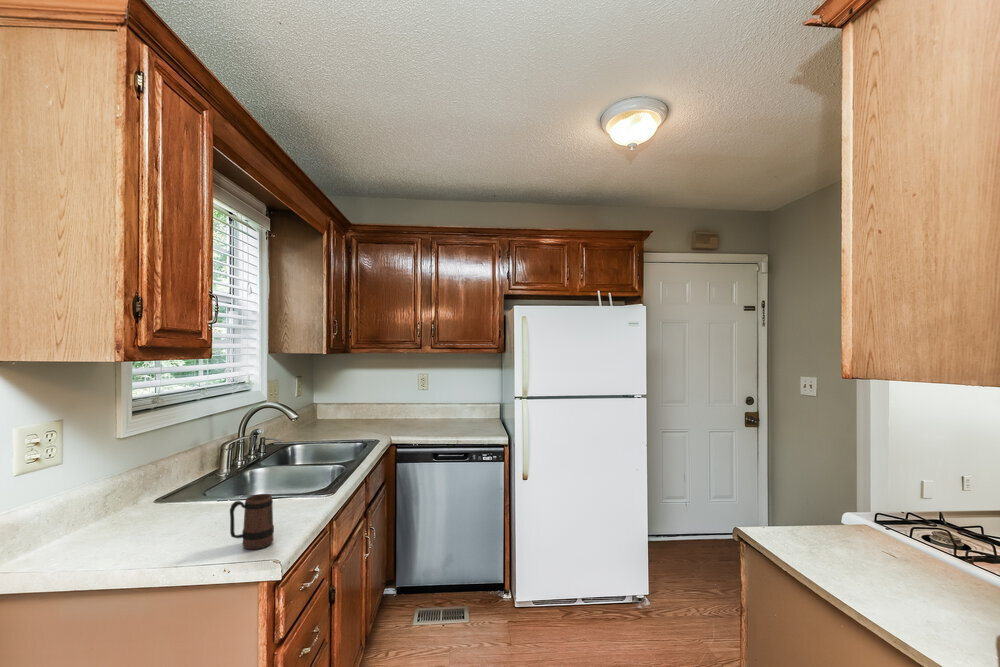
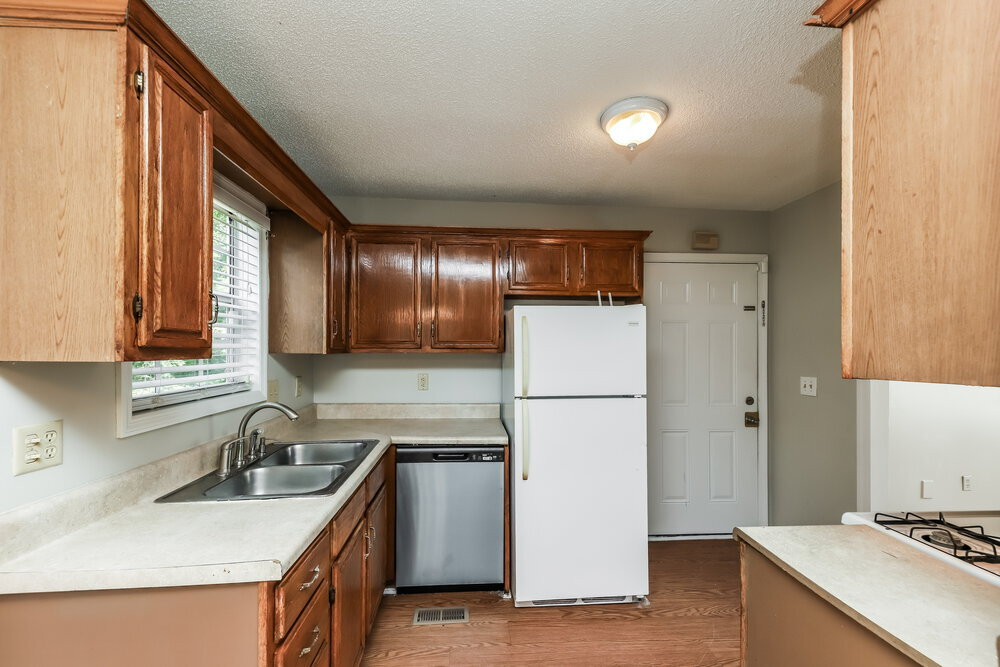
- mug (251, 521)
